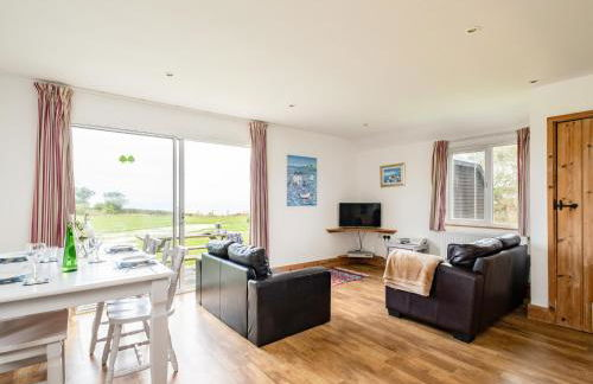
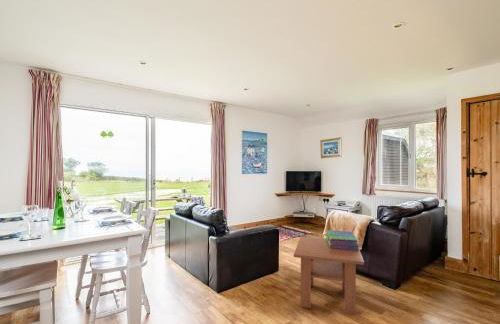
+ coffee table (327, 272)
+ stack of books (341, 239)
